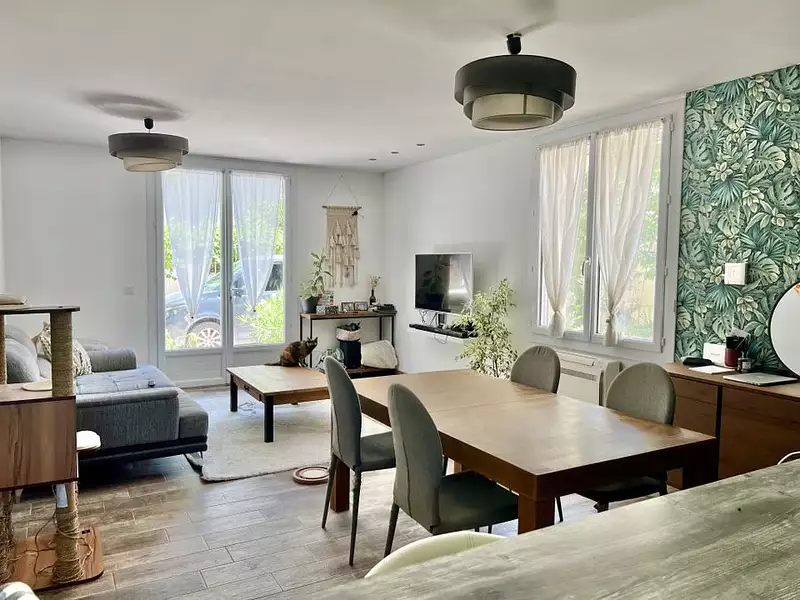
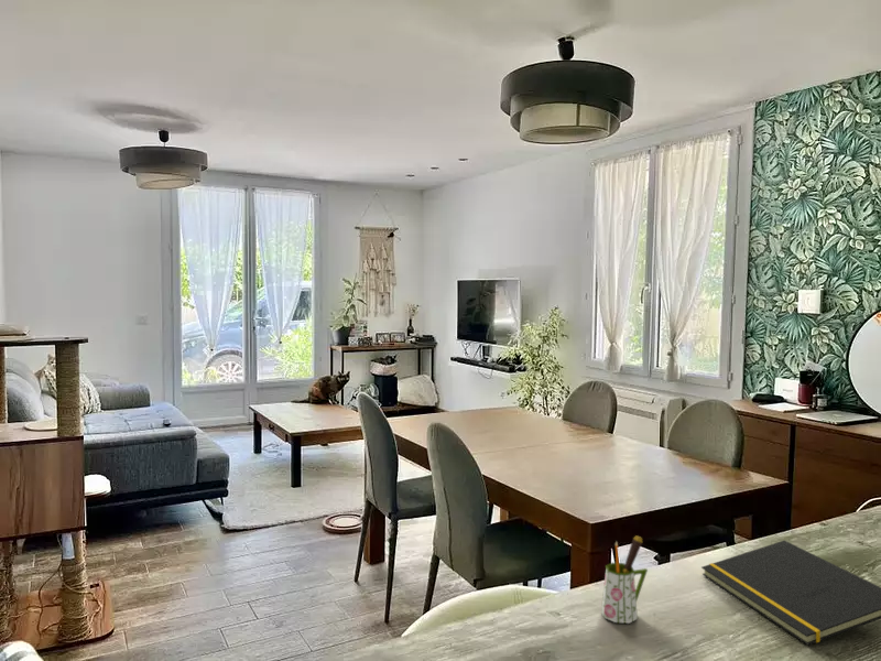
+ pen holder (626, 573)
+ notepad (794, 586)
